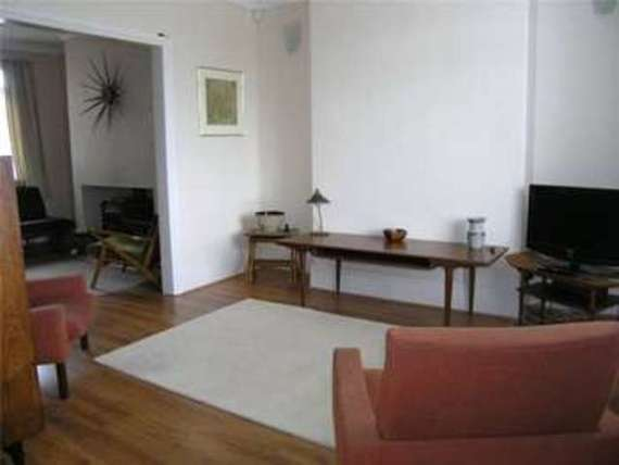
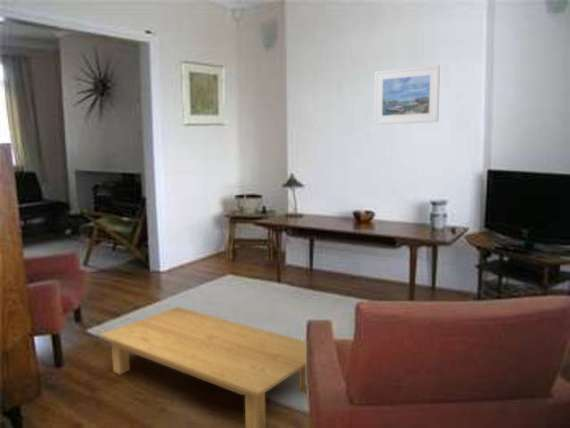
+ coffee table (209, 360)
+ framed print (405, 96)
